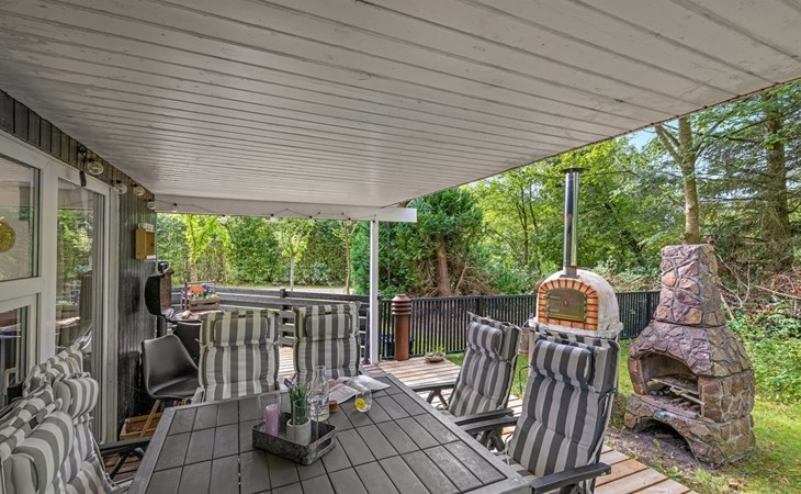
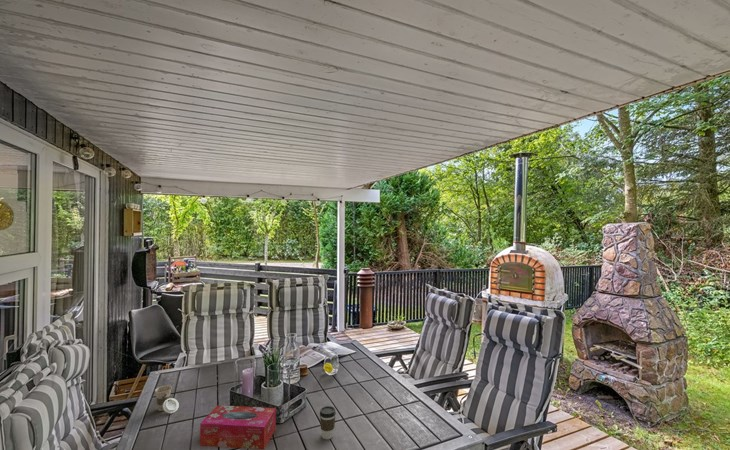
+ tissue box (239, 426)
+ cup (166, 399)
+ coffee cup (327, 422)
